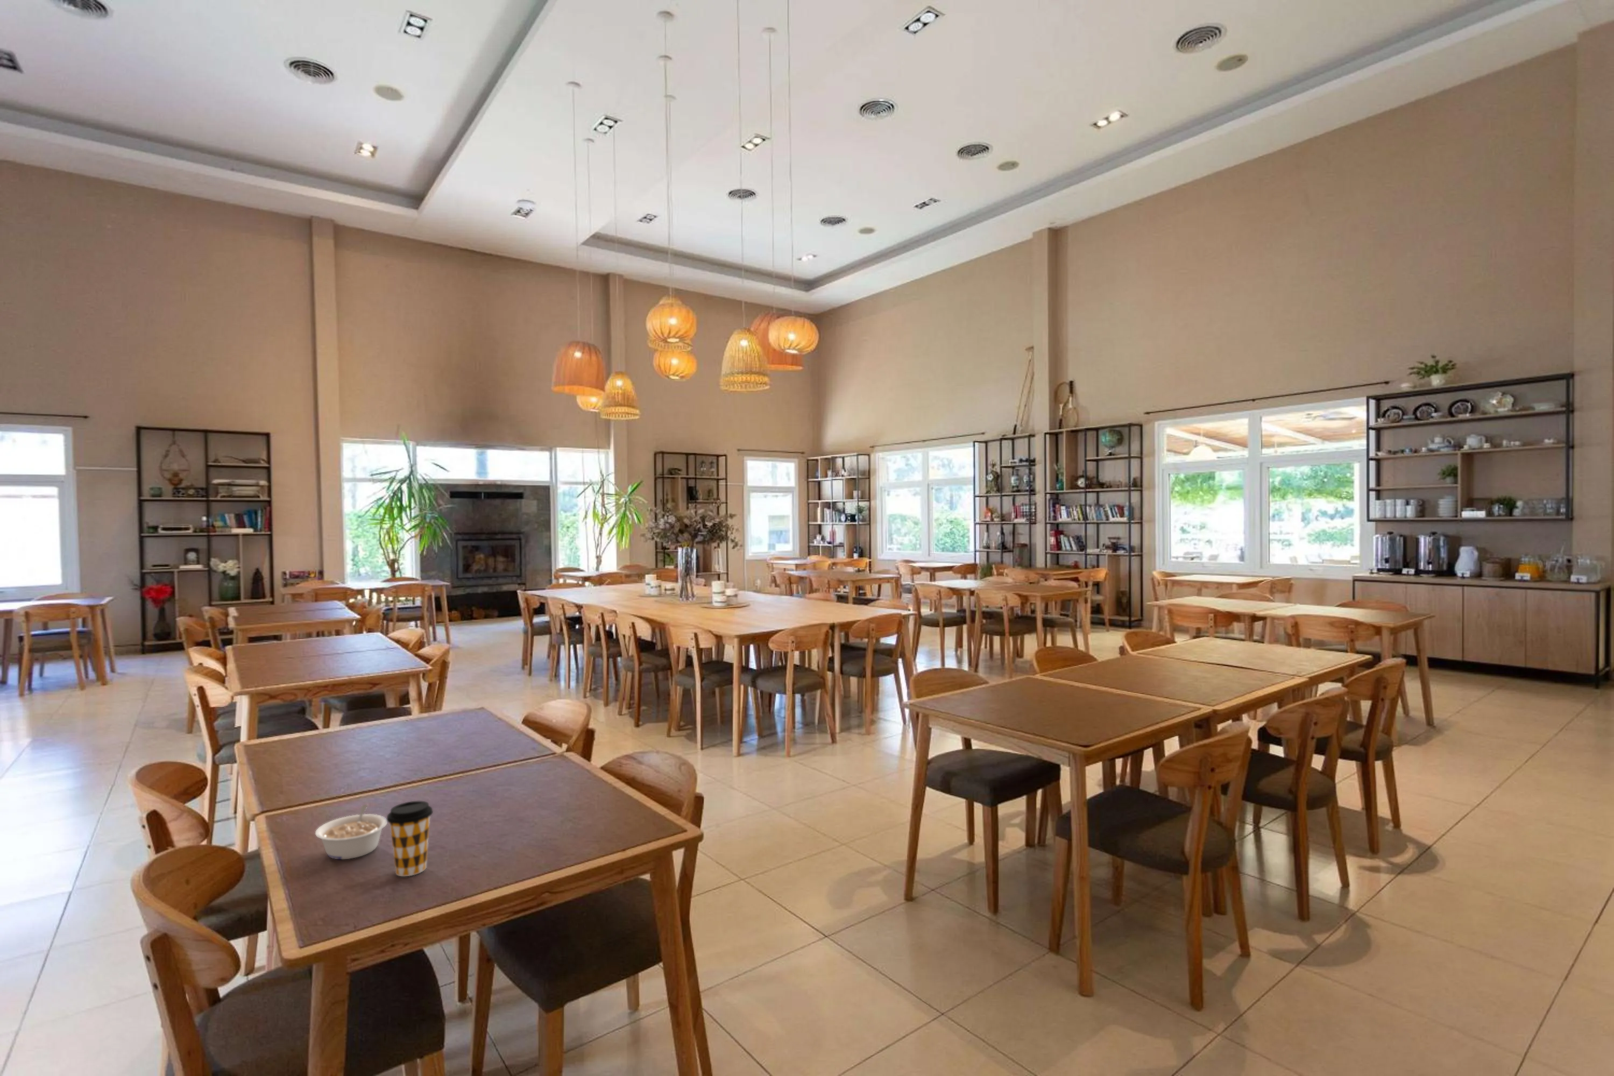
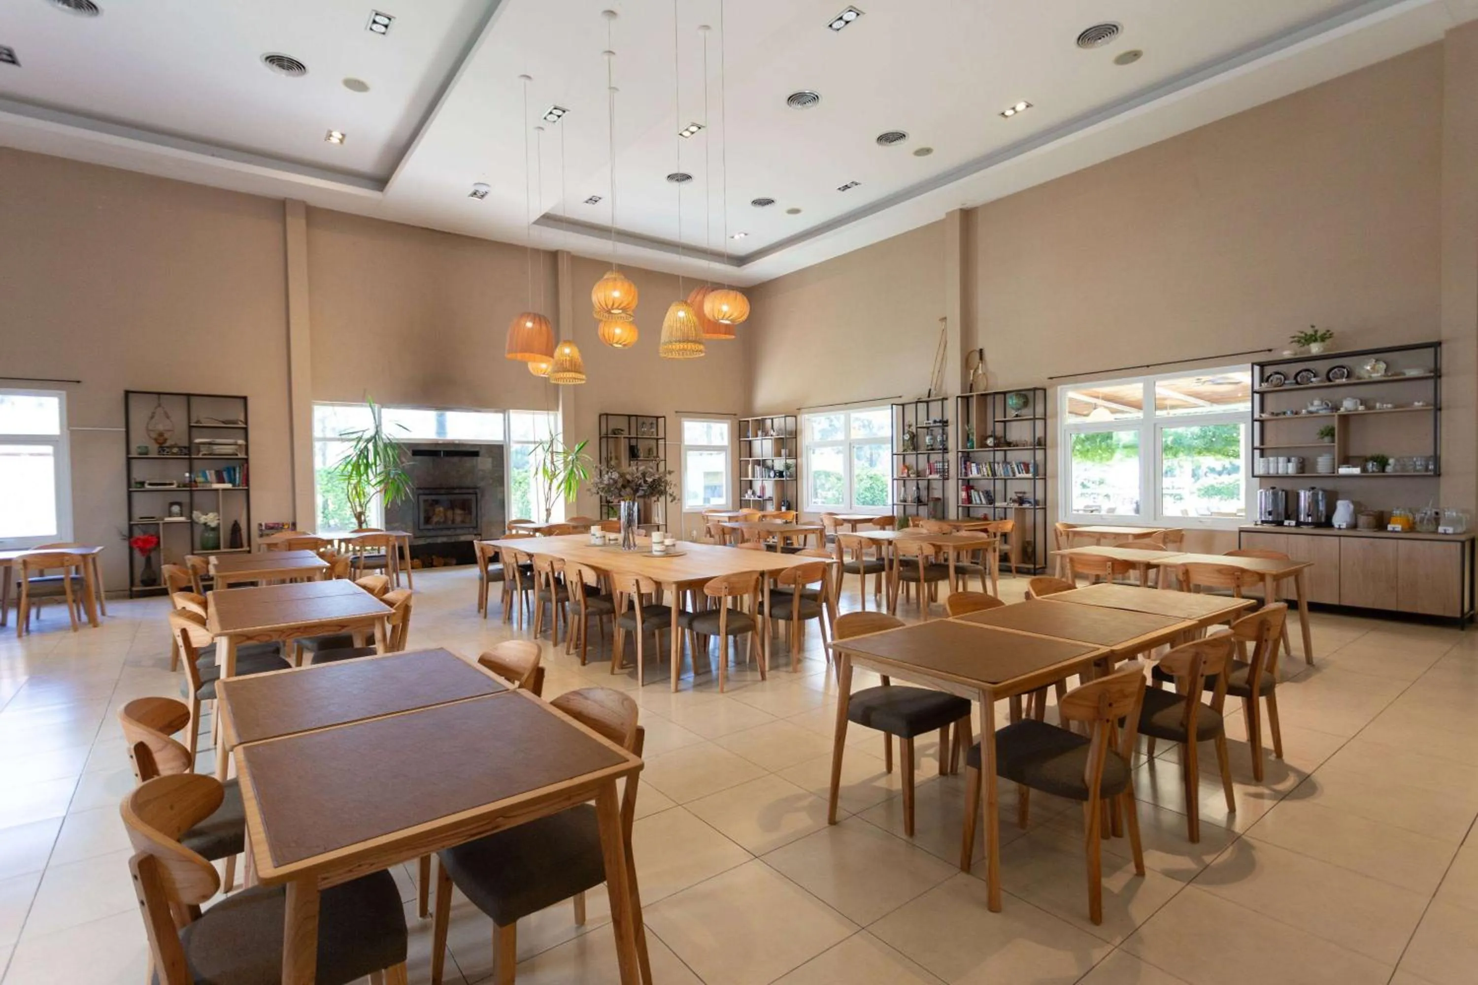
- coffee cup (411, 838)
- legume (351, 835)
